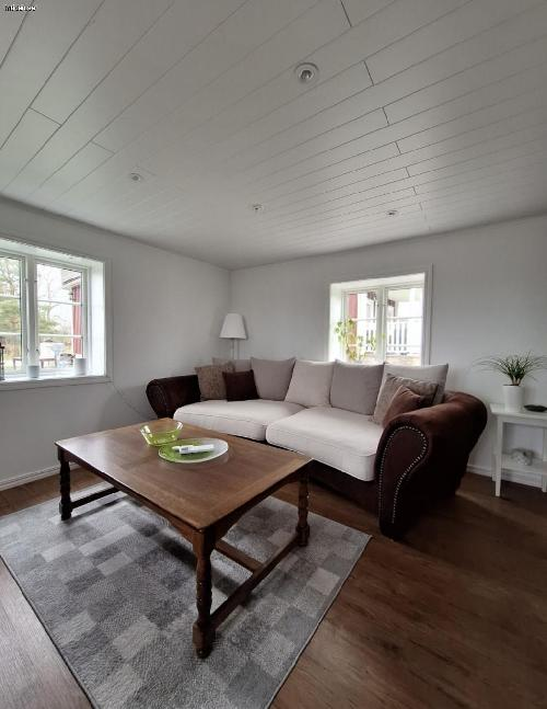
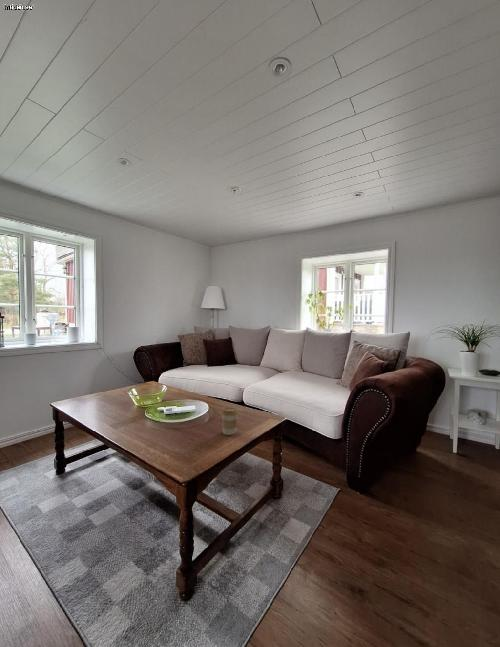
+ coffee cup (229, 420)
